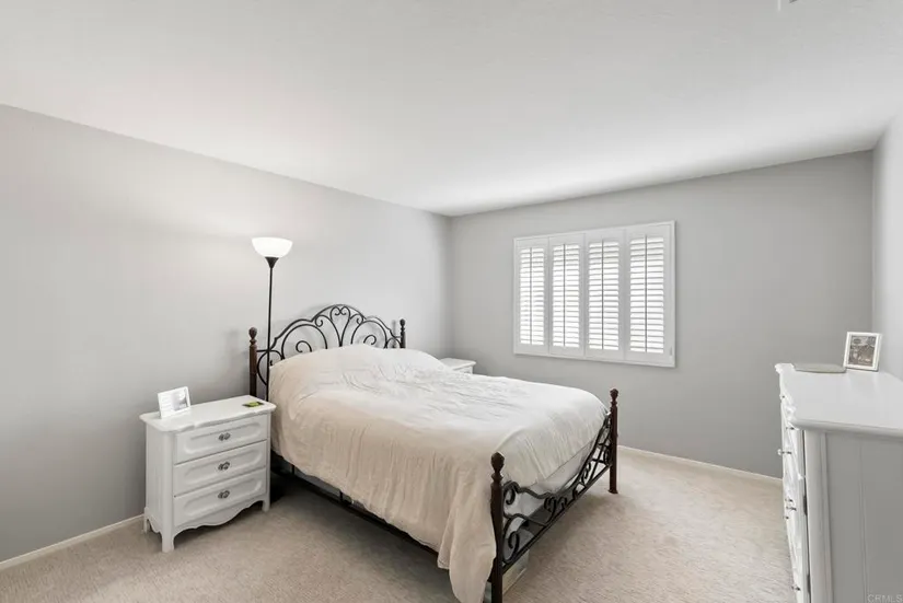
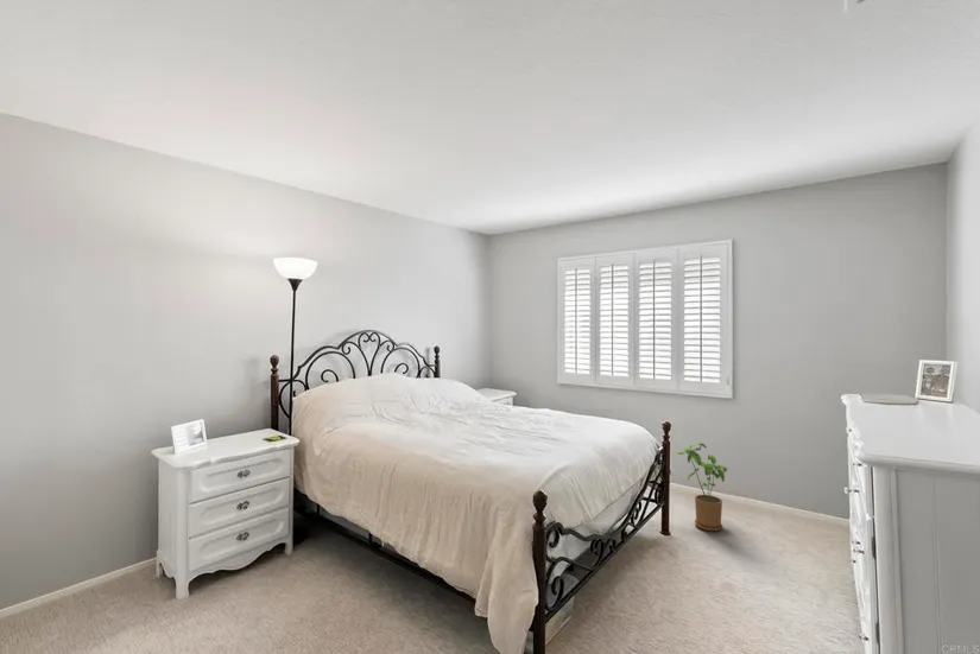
+ house plant (707, 484)
